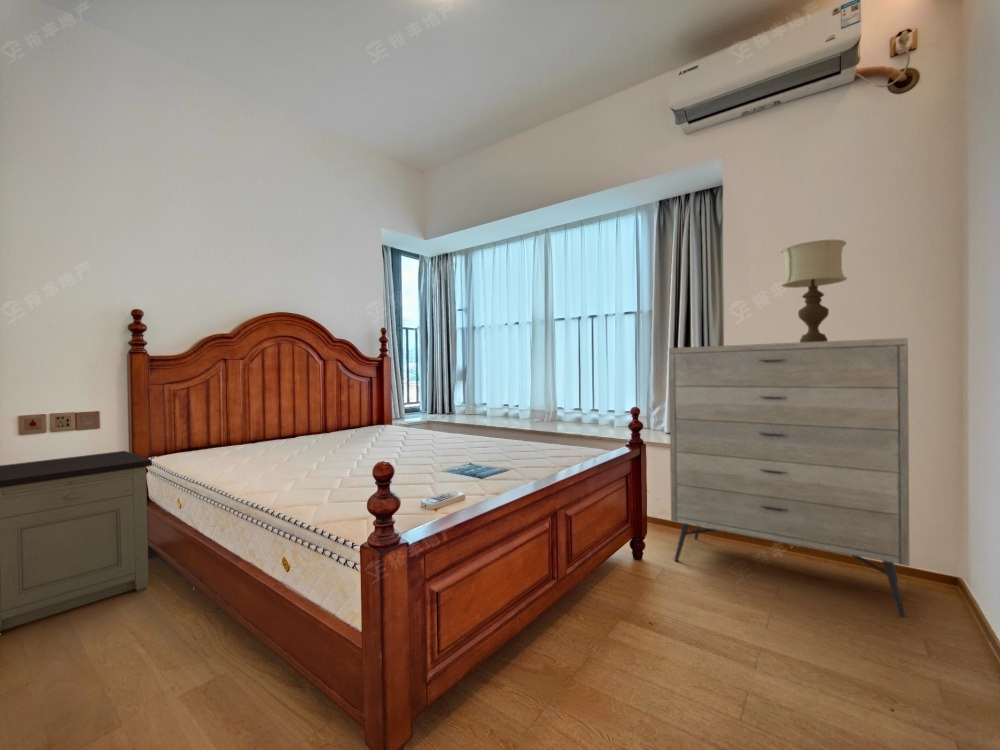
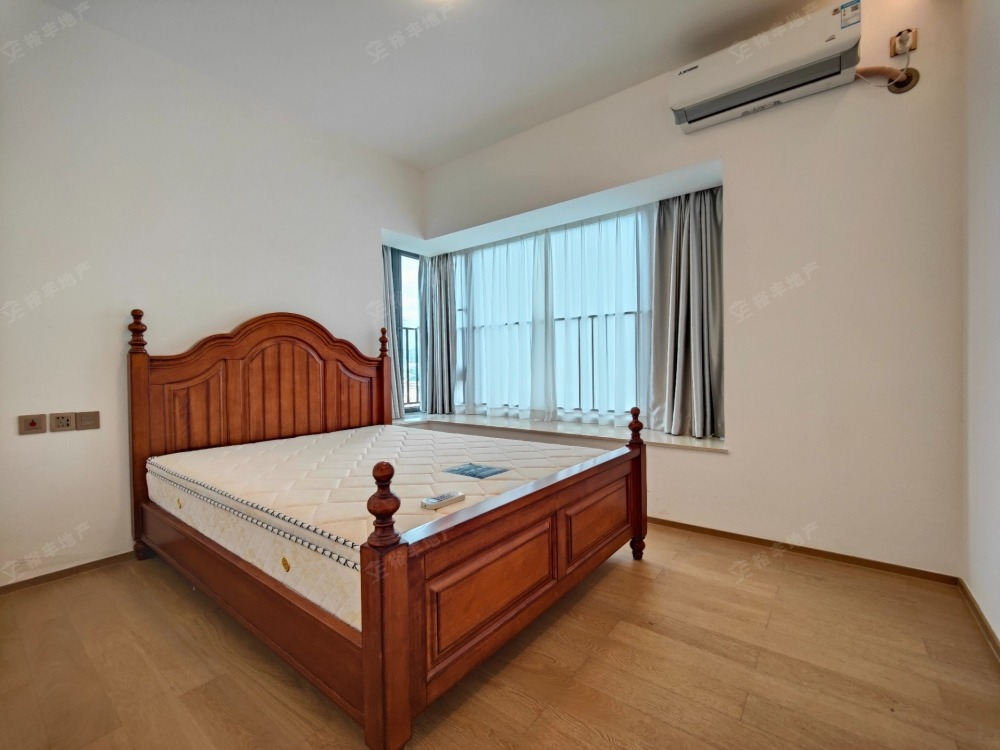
- dresser (778, 457)
- nightstand (62, 530)
- table lamp (813, 292)
